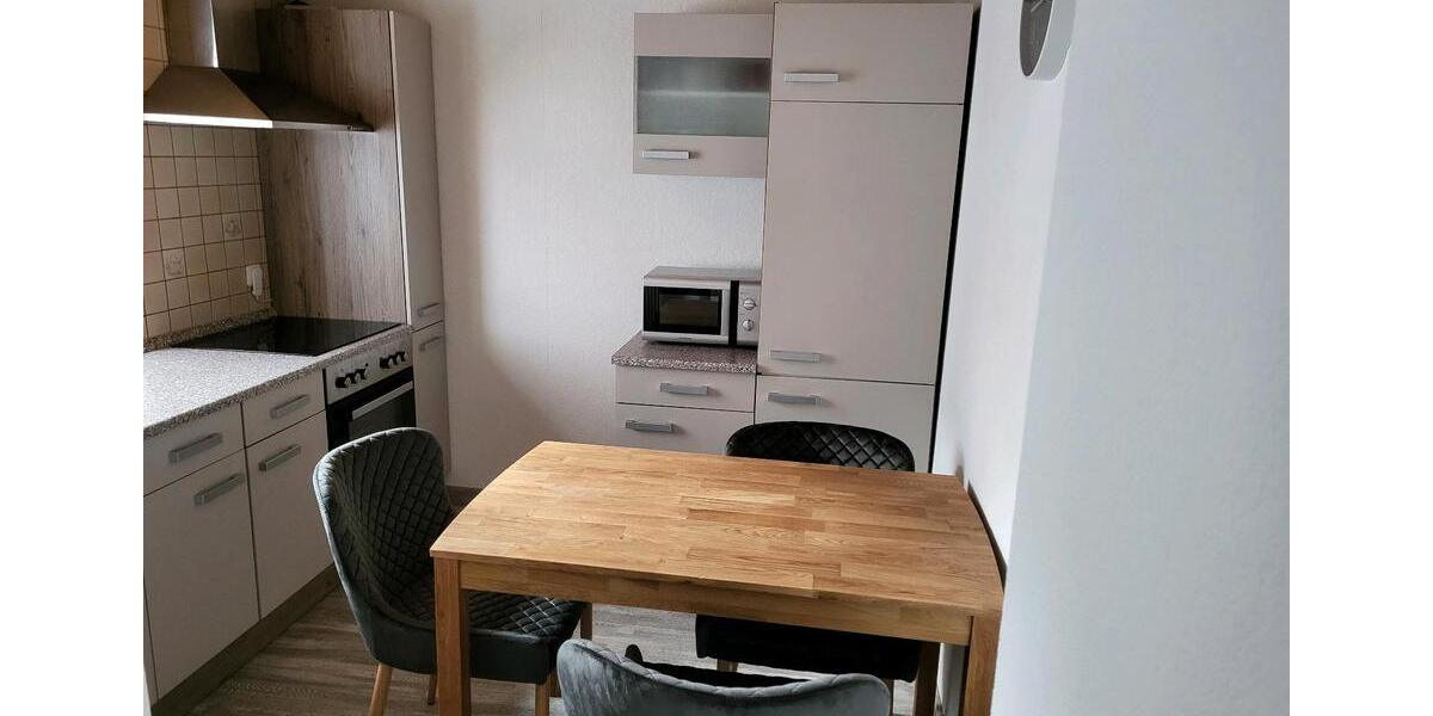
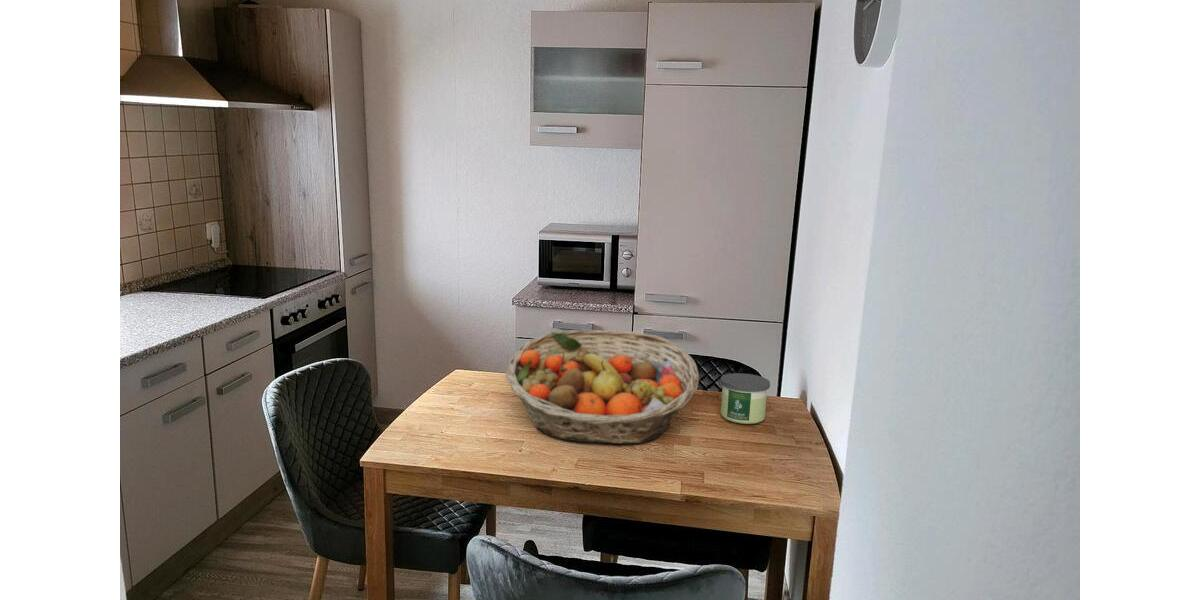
+ fruit basket (601, 383)
+ candle (743, 398)
